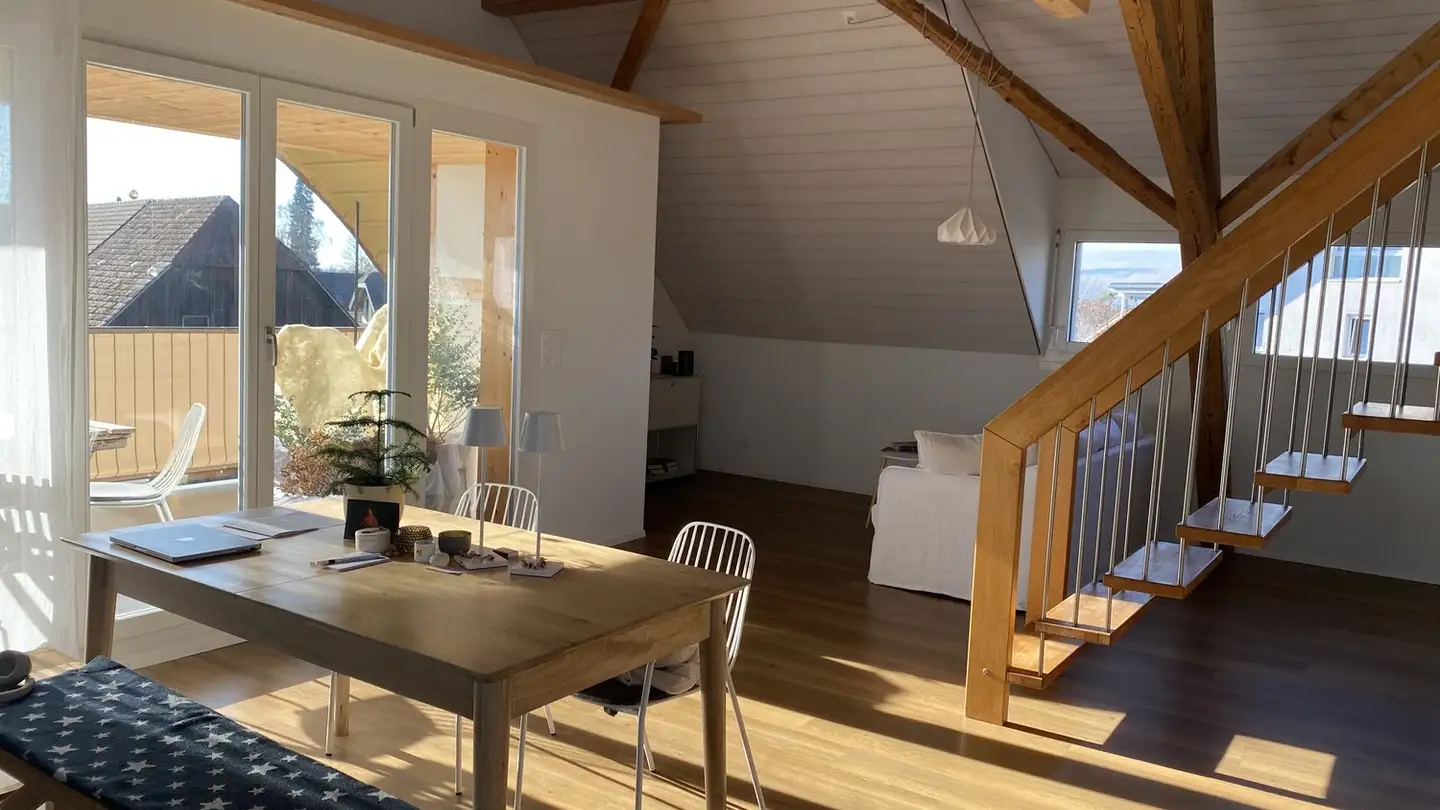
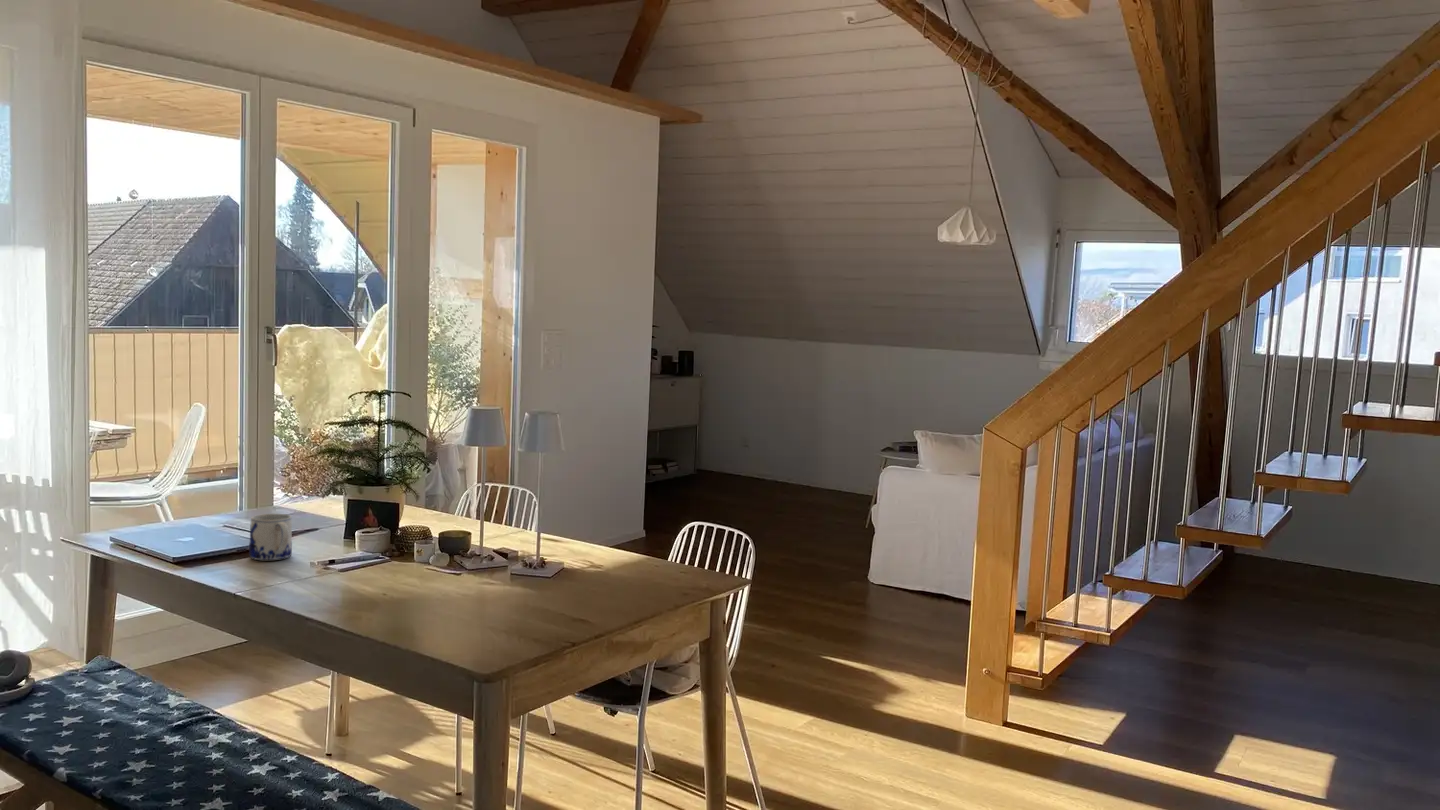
+ mug (273, 537)
